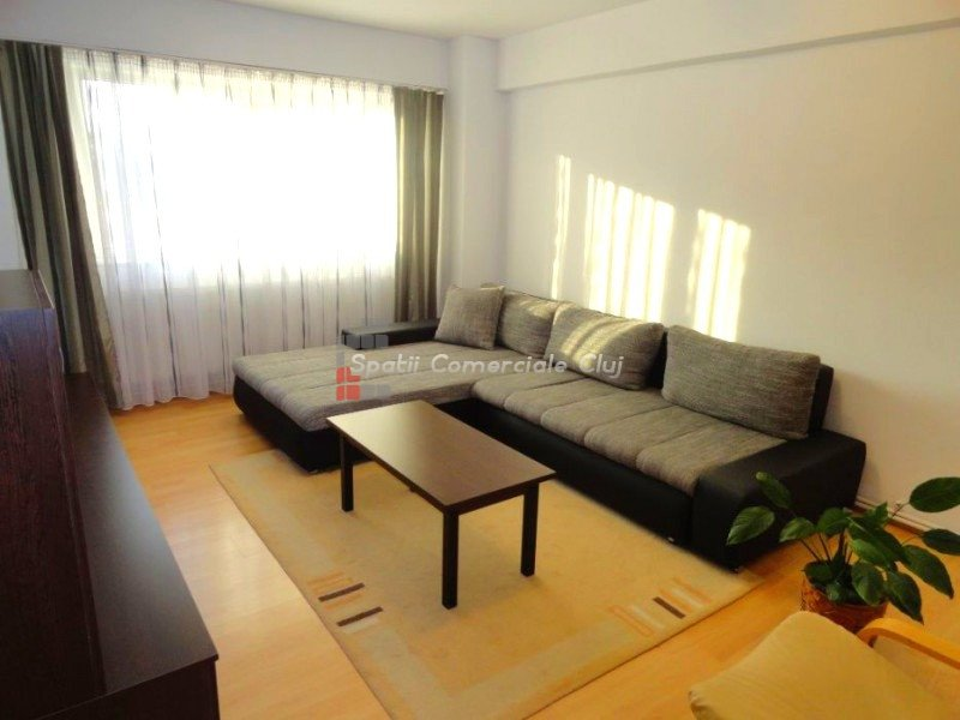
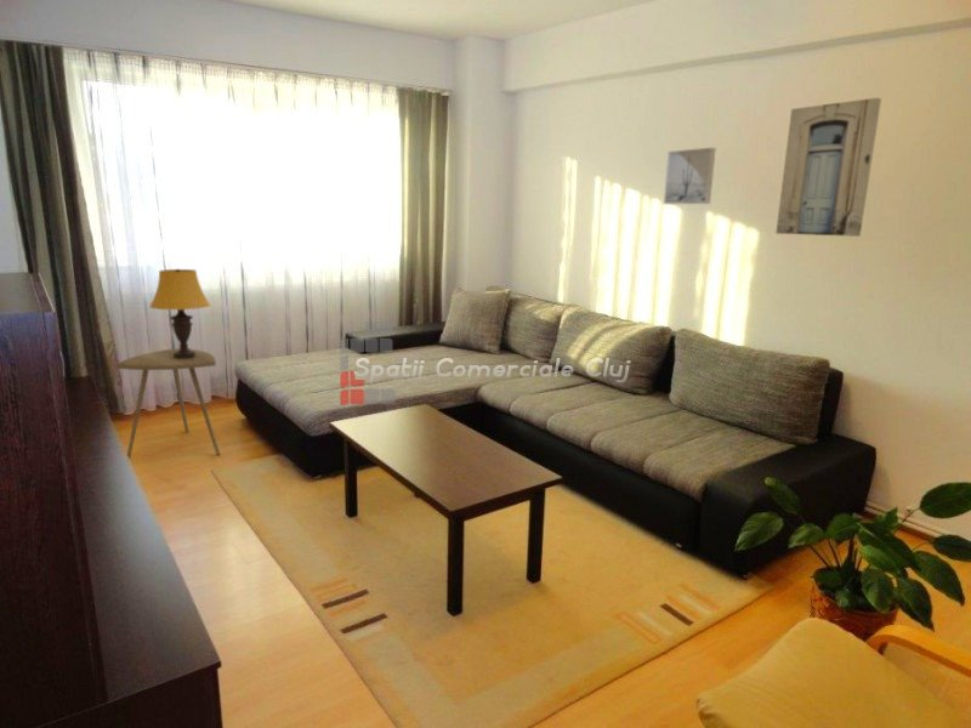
+ table lamp (181, 313)
+ side table (181, 404)
+ wall art (688, 177)
+ wall art (824, 170)
